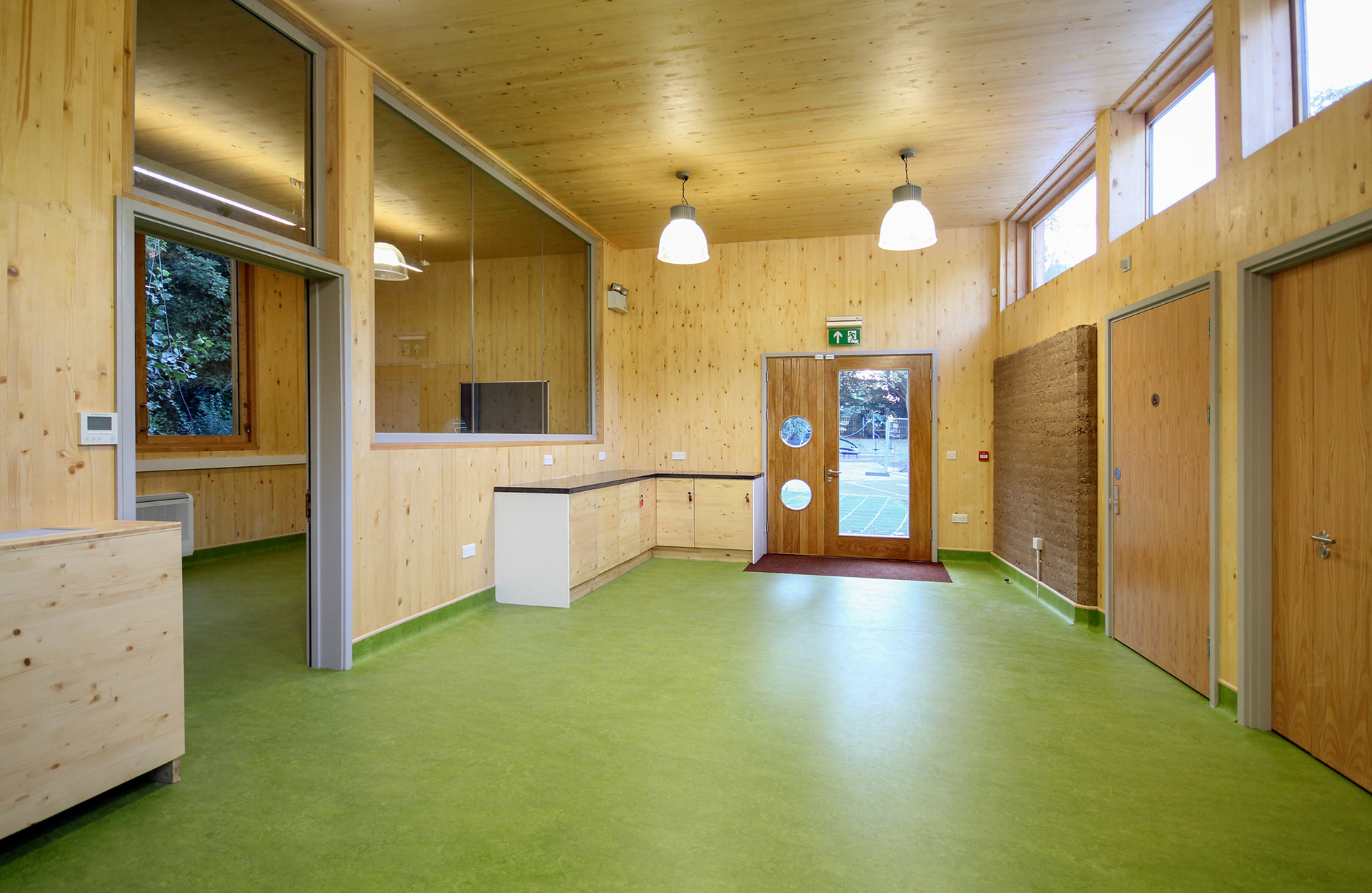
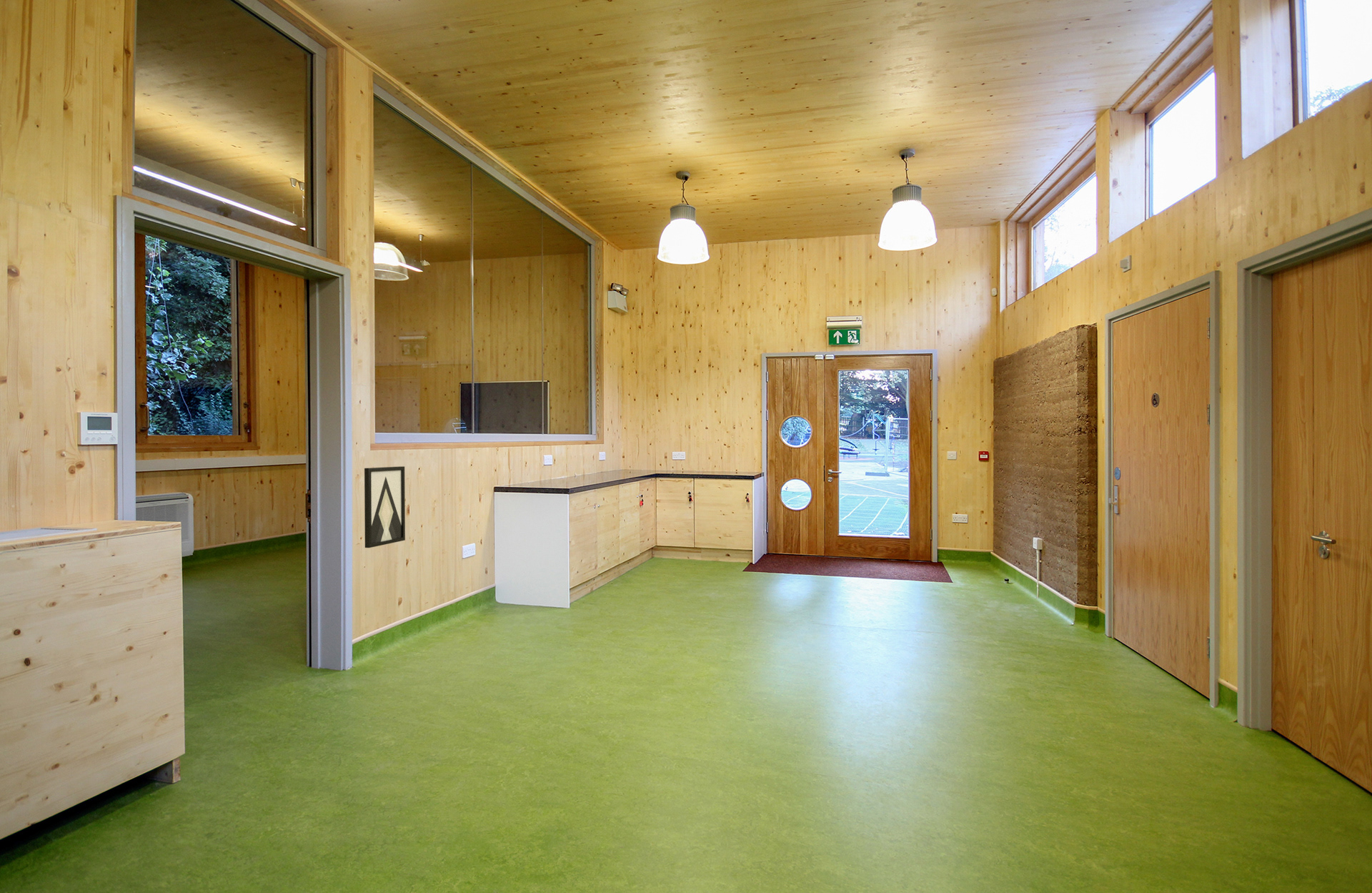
+ wall art (385, 505)
